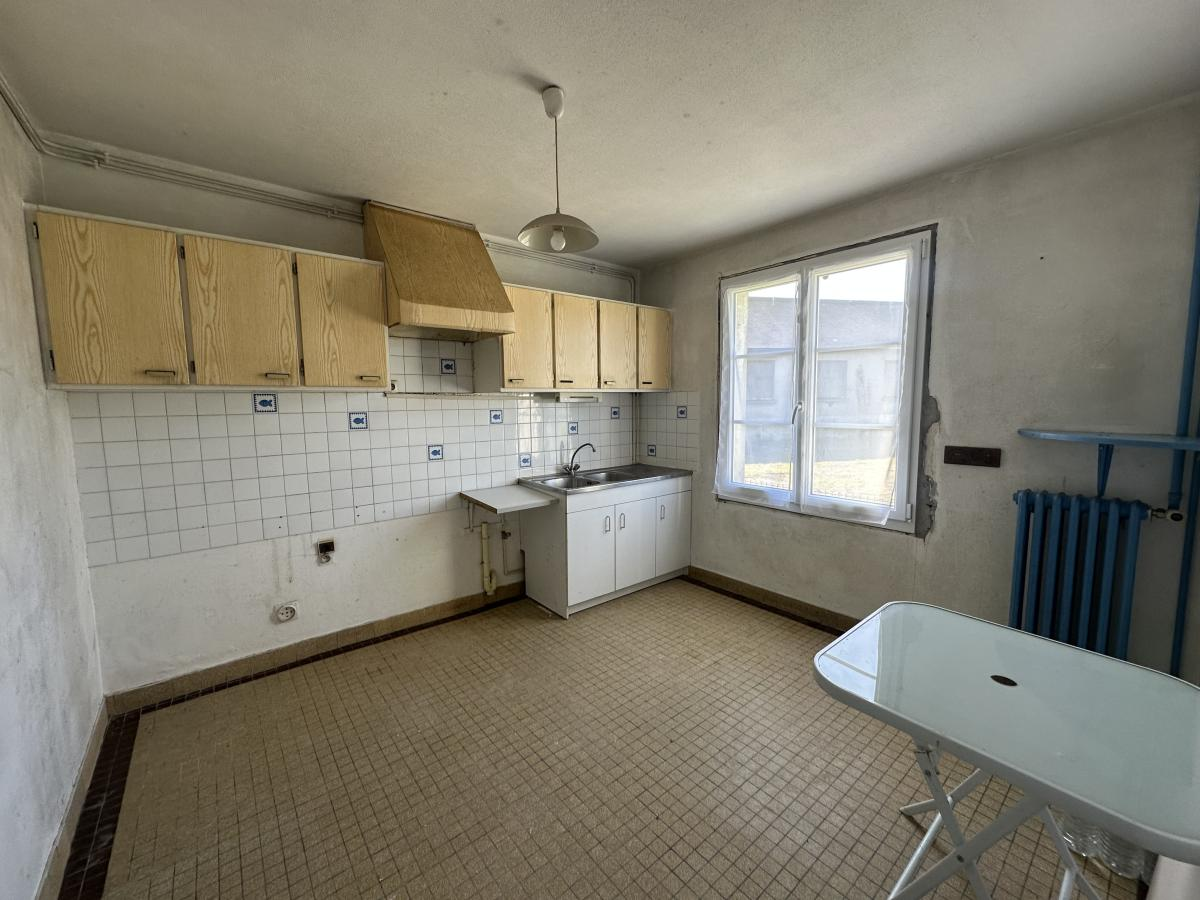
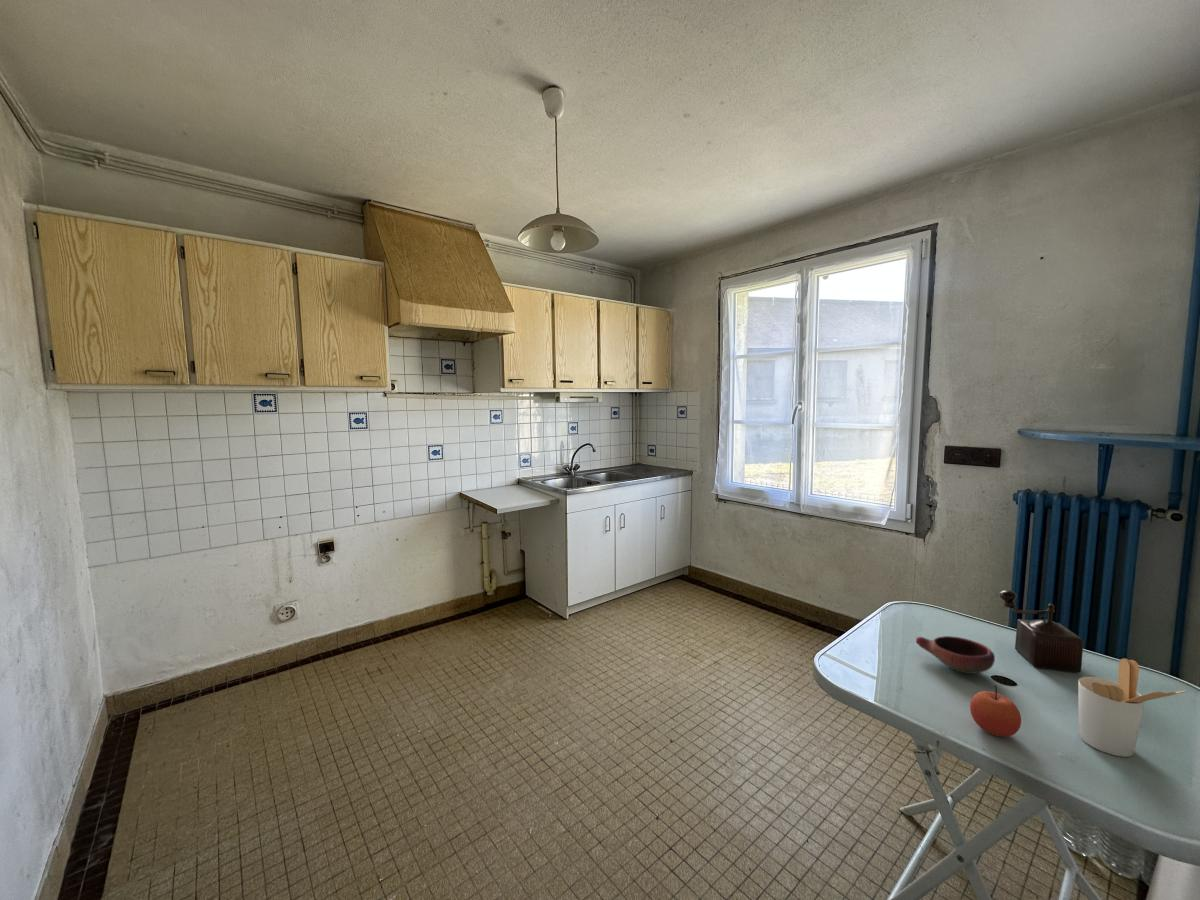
+ apple (995, 709)
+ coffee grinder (1036, 628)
+ bowl (955, 655)
+ utensil holder (1125, 710)
